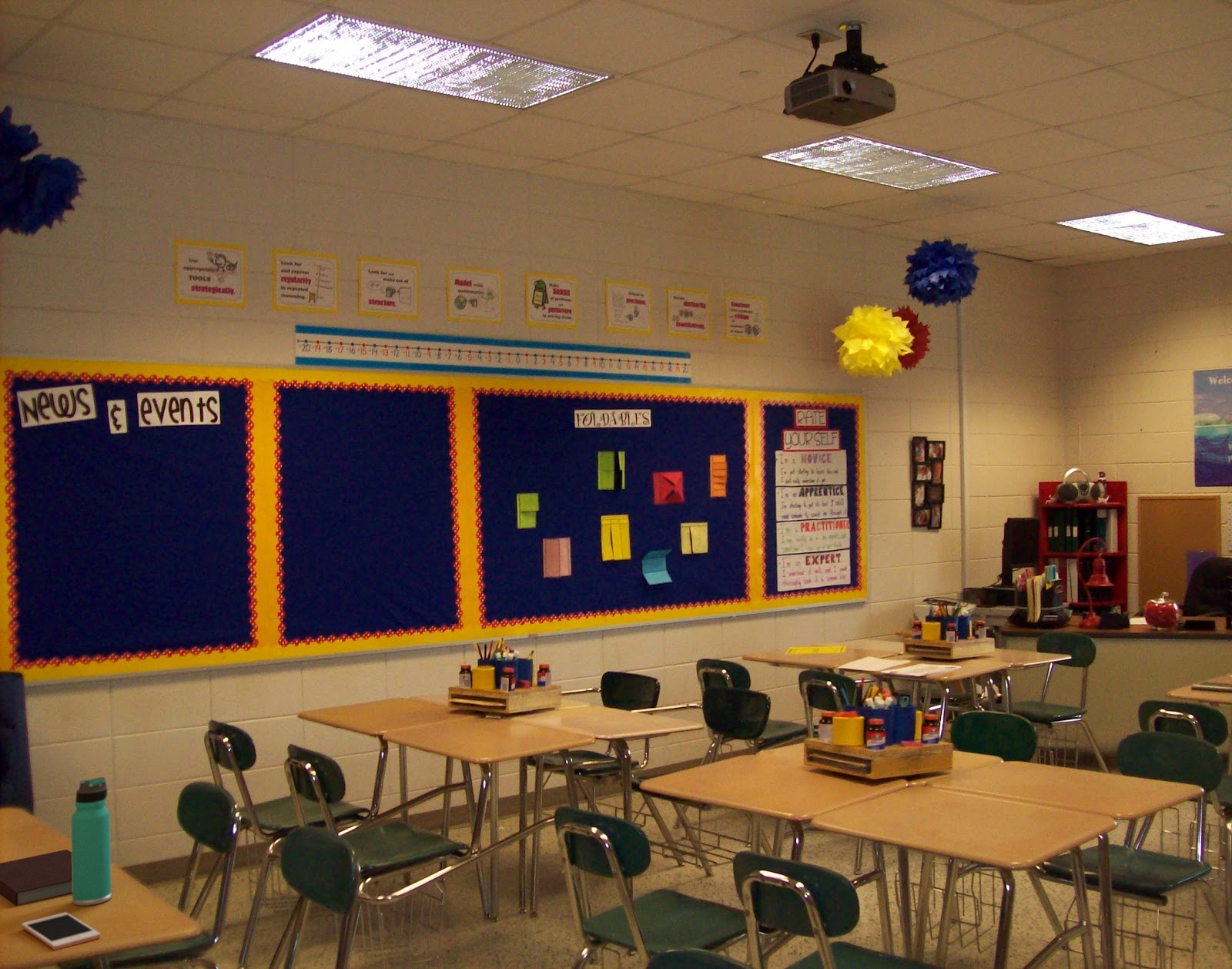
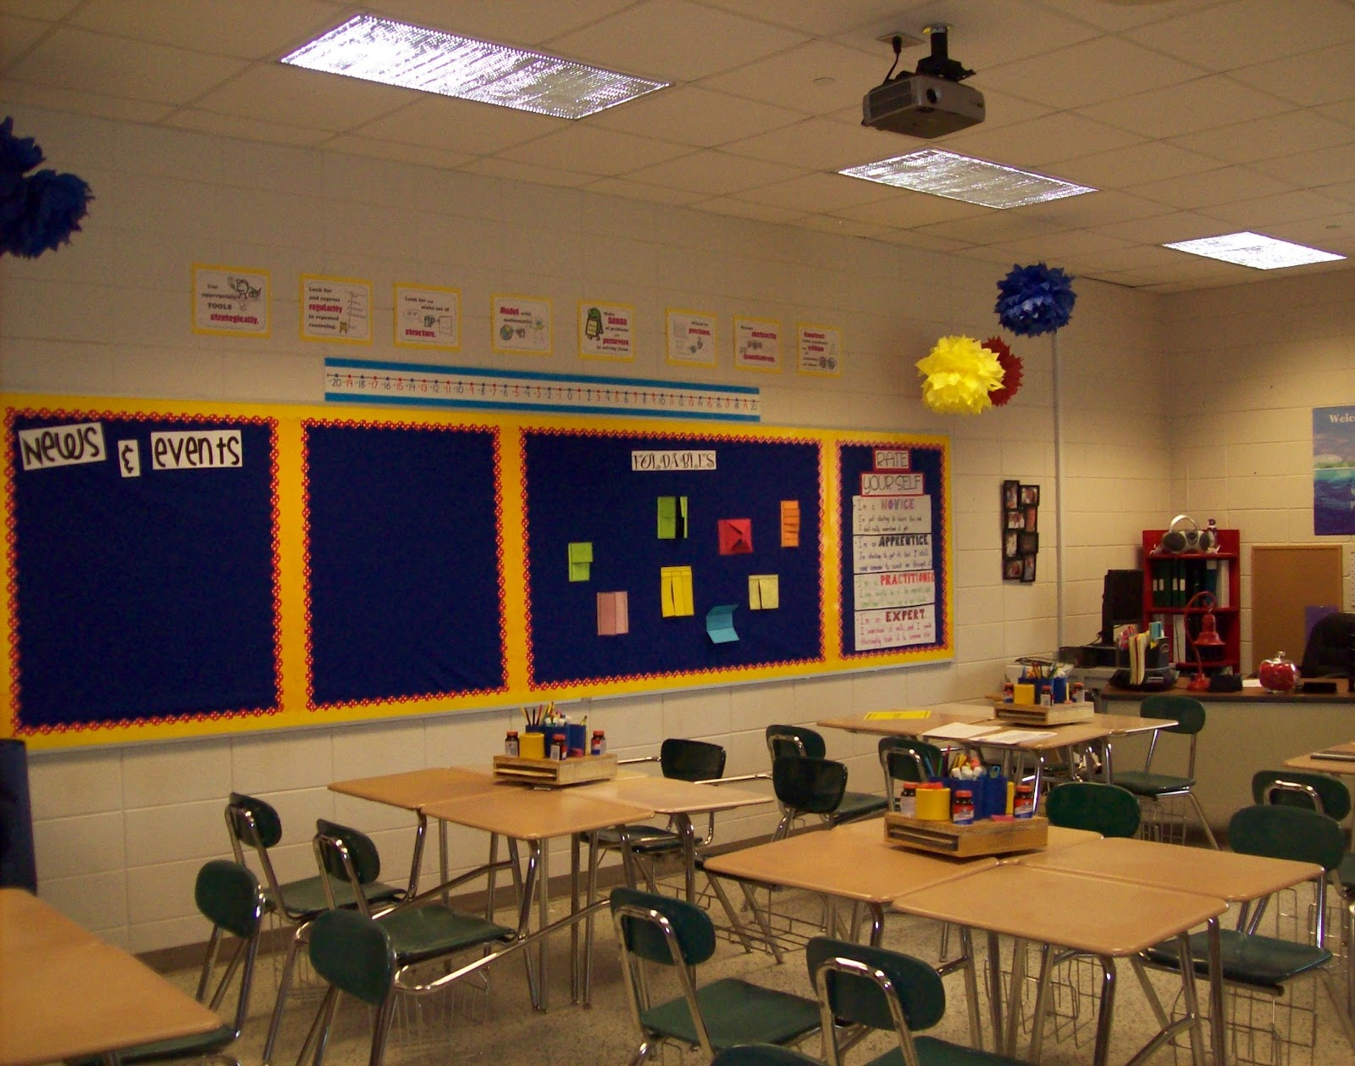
- cell phone (60, 930)
- notebook (42, 876)
- thermos bottle (91, 840)
